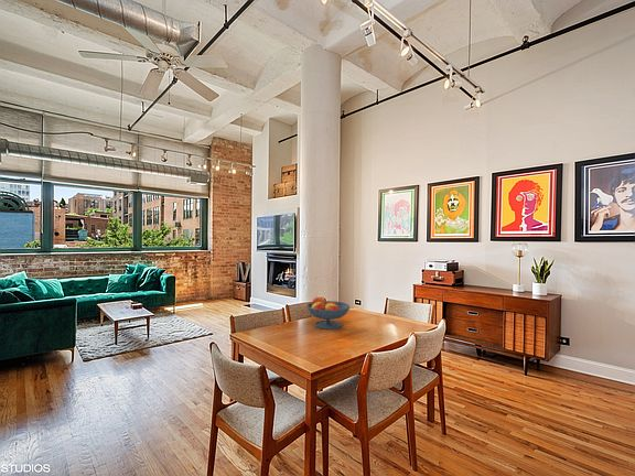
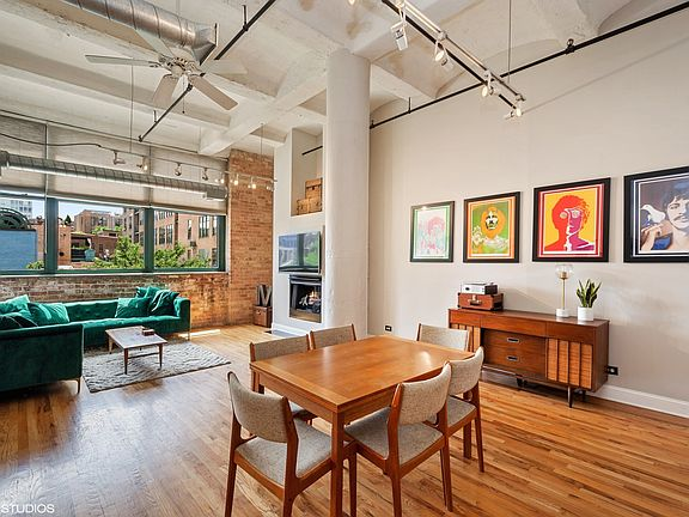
- fruit bowl (327, 312)
